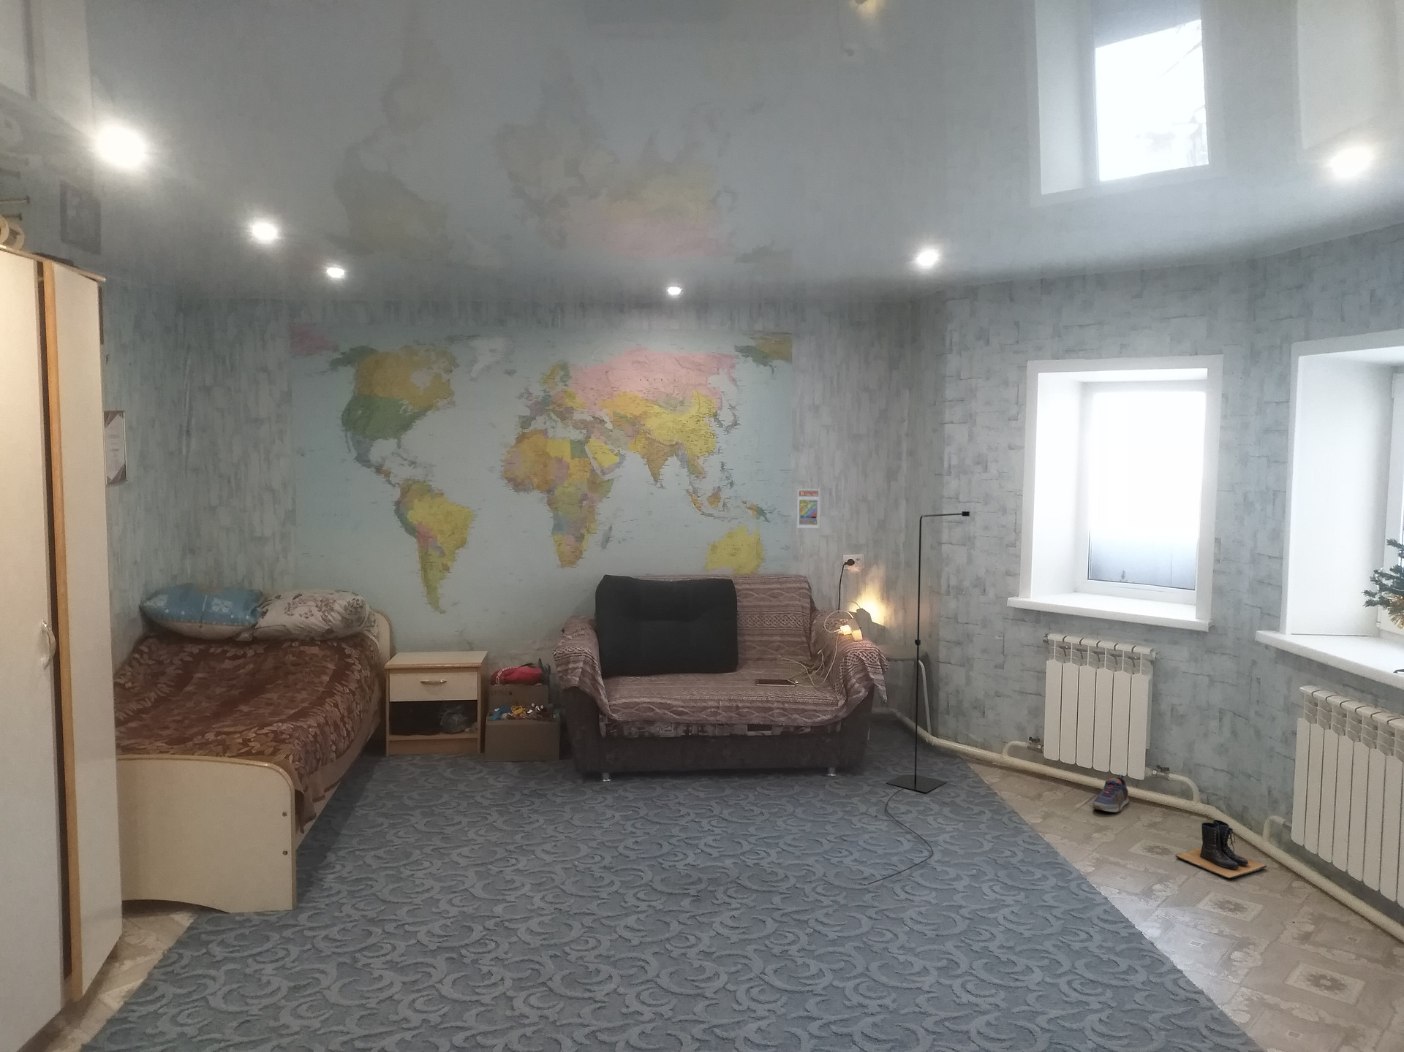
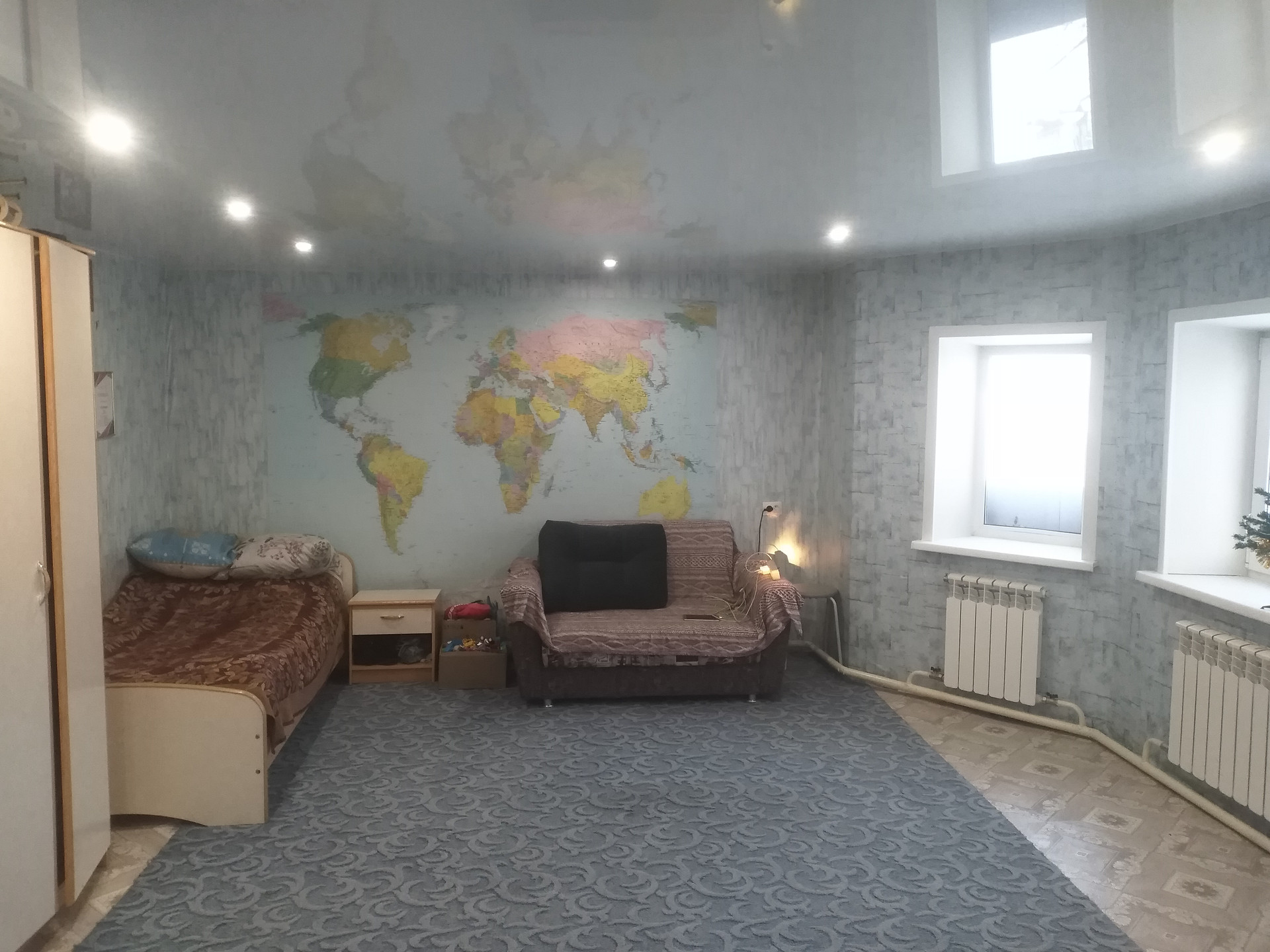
- trading card display case (808, 508)
- sneaker (1111, 793)
- floor lamp (918, 665)
- boots (1220, 844)
